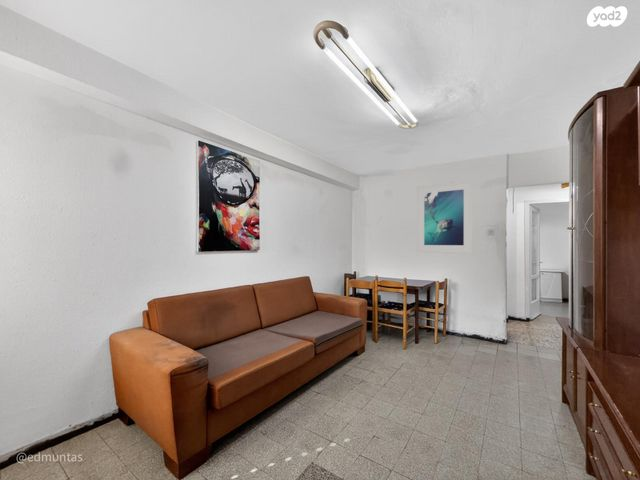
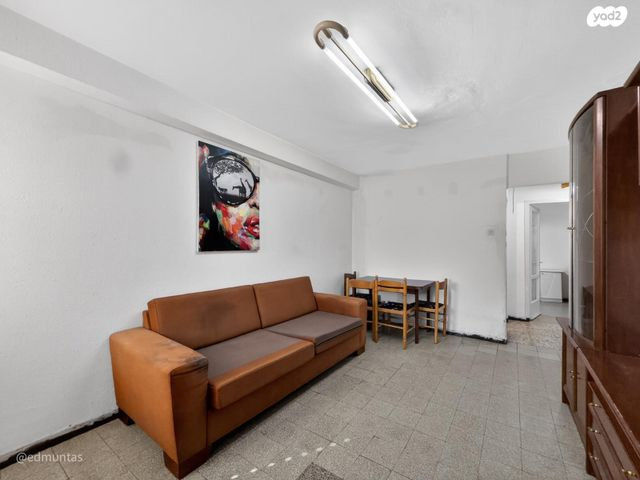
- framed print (443, 218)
